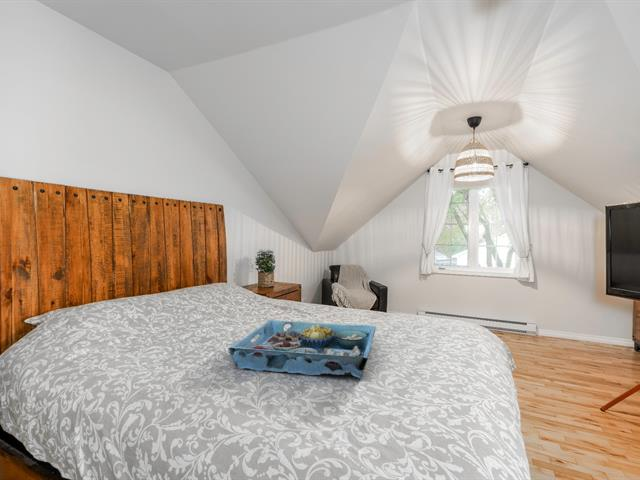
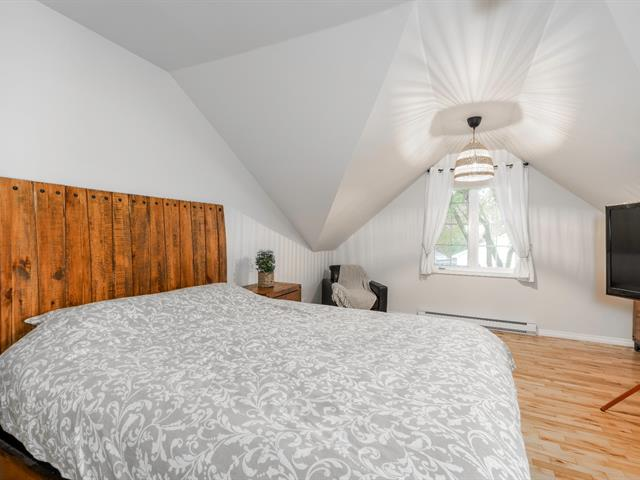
- serving tray (309, 343)
